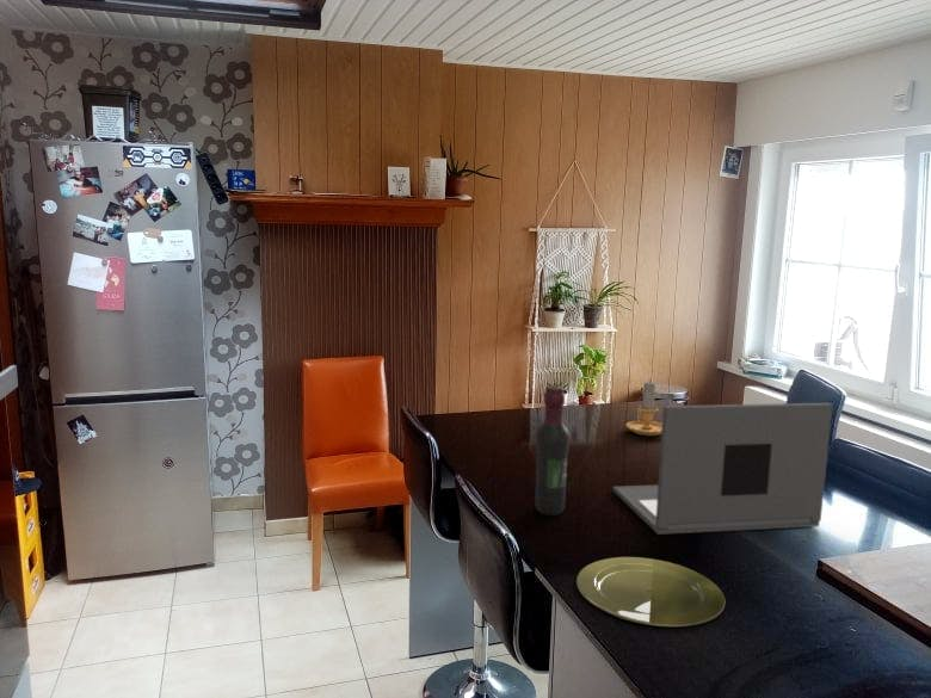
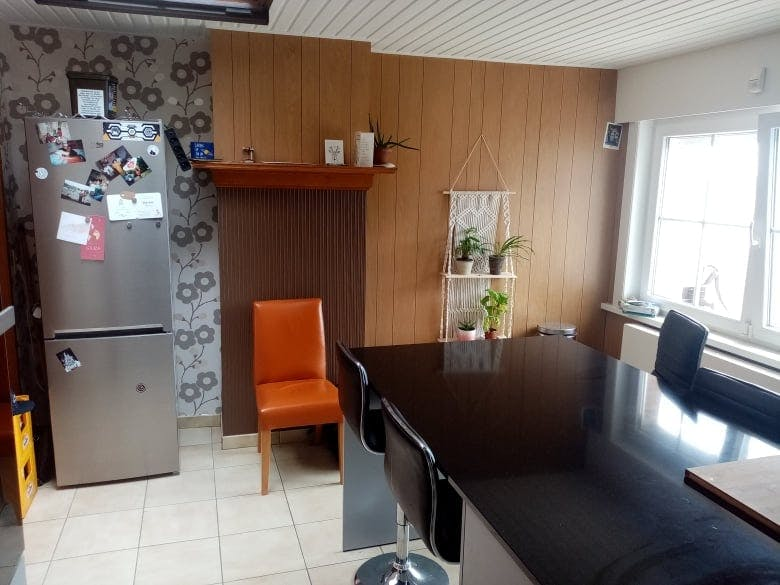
- wine bottle (551, 450)
- candle (646, 404)
- plate (648, 588)
- laptop (715, 451)
